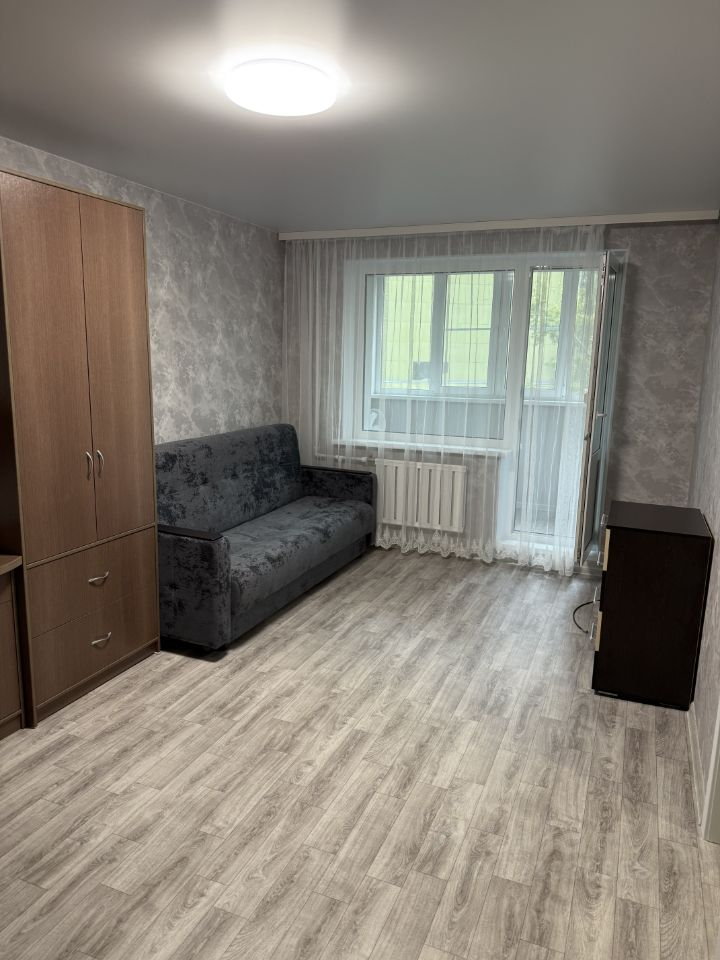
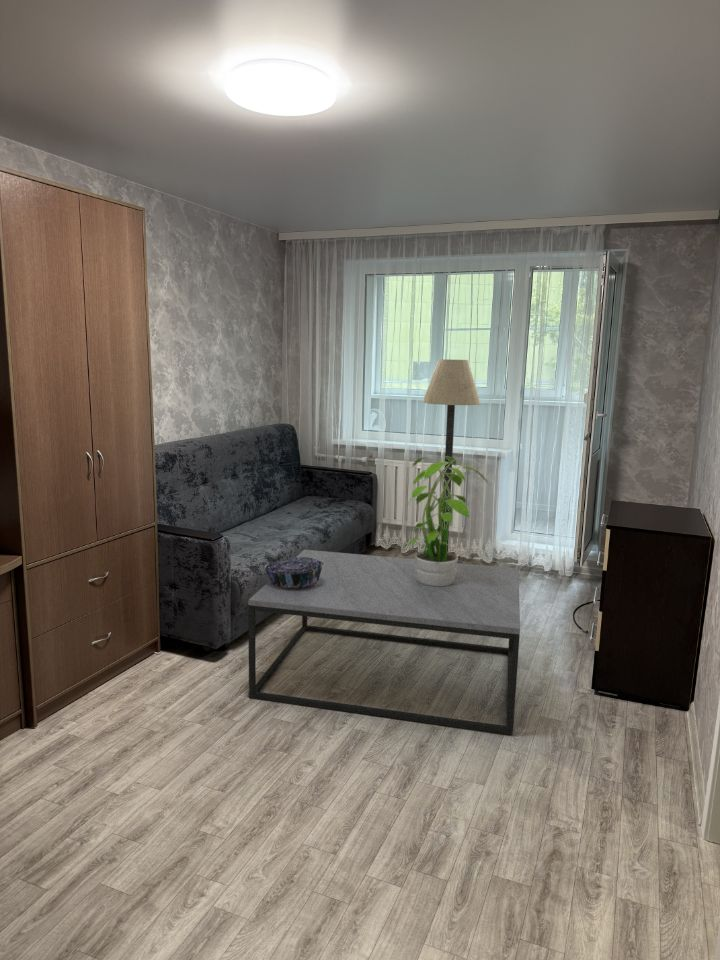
+ floor lamp (448, 467)
+ coffee table (393, 625)
+ potted plant (445, 519)
+ decorative bowl (295, 574)
